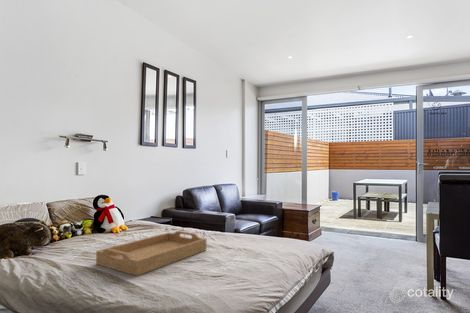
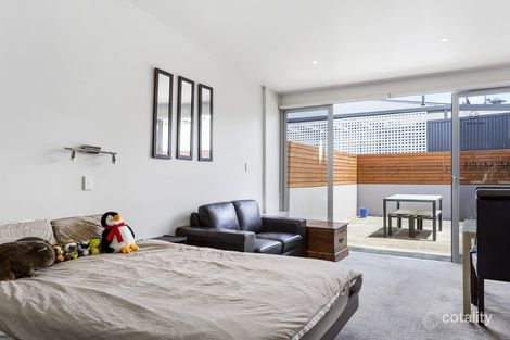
- serving tray (155, 248)
